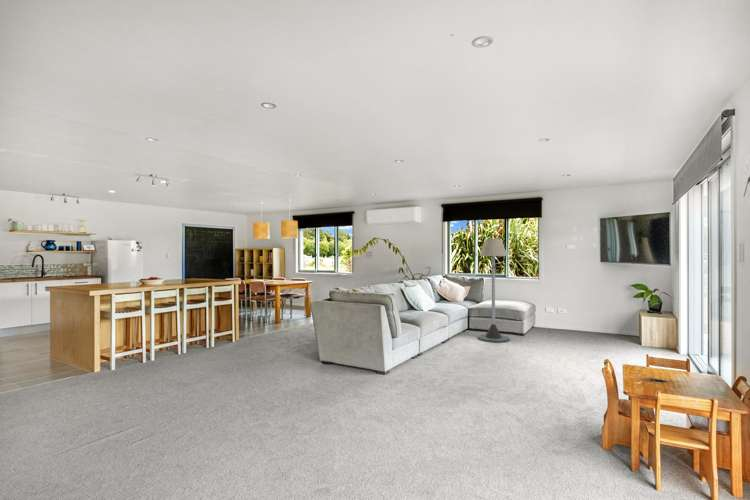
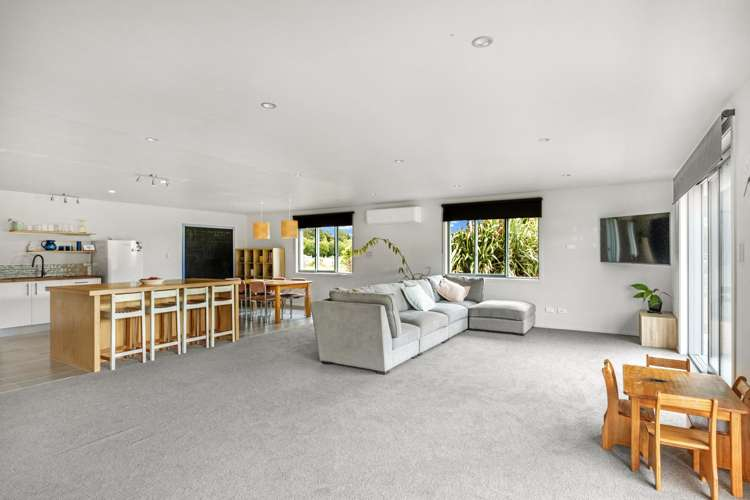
- floor lamp (493, 288)
